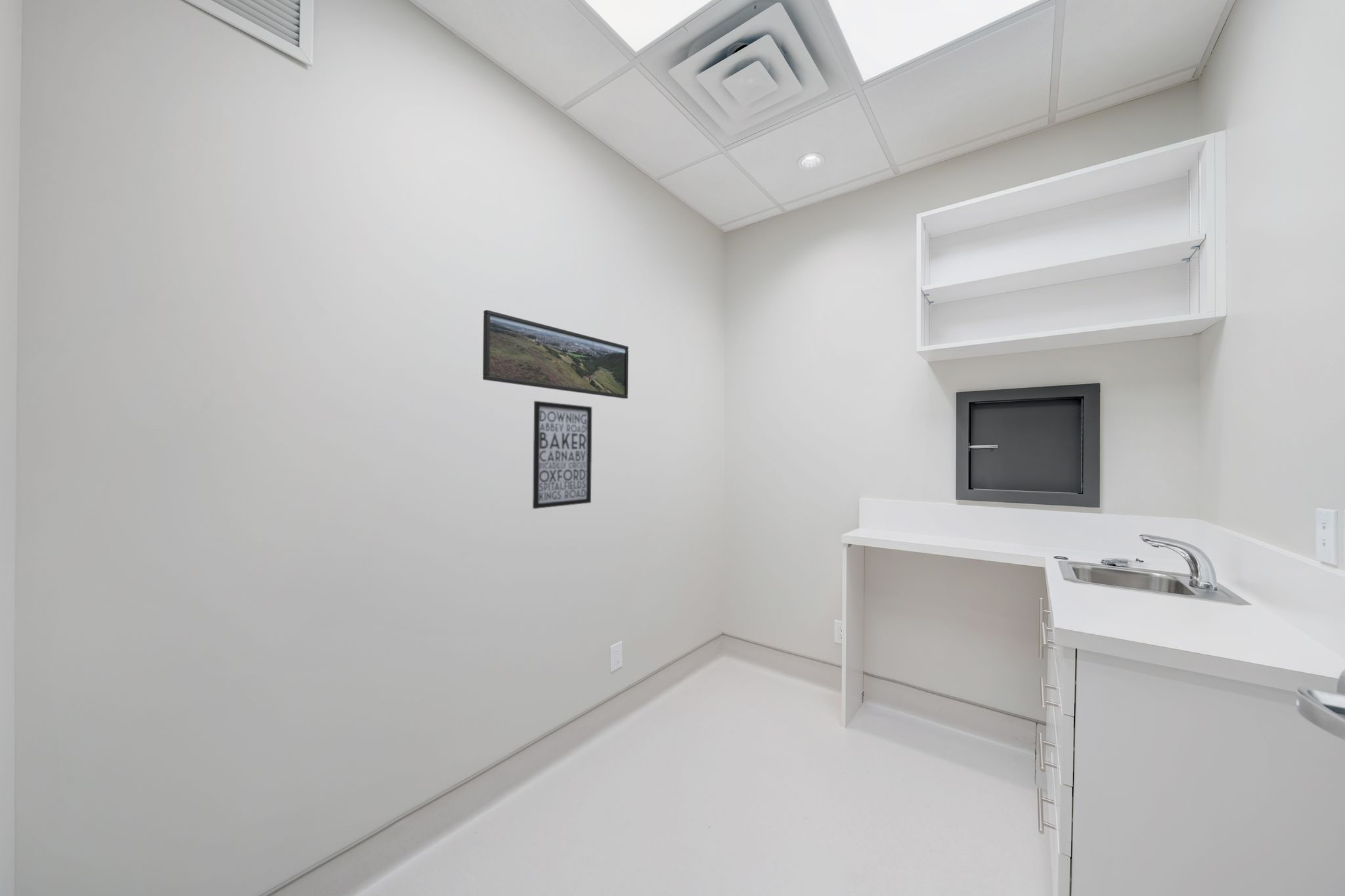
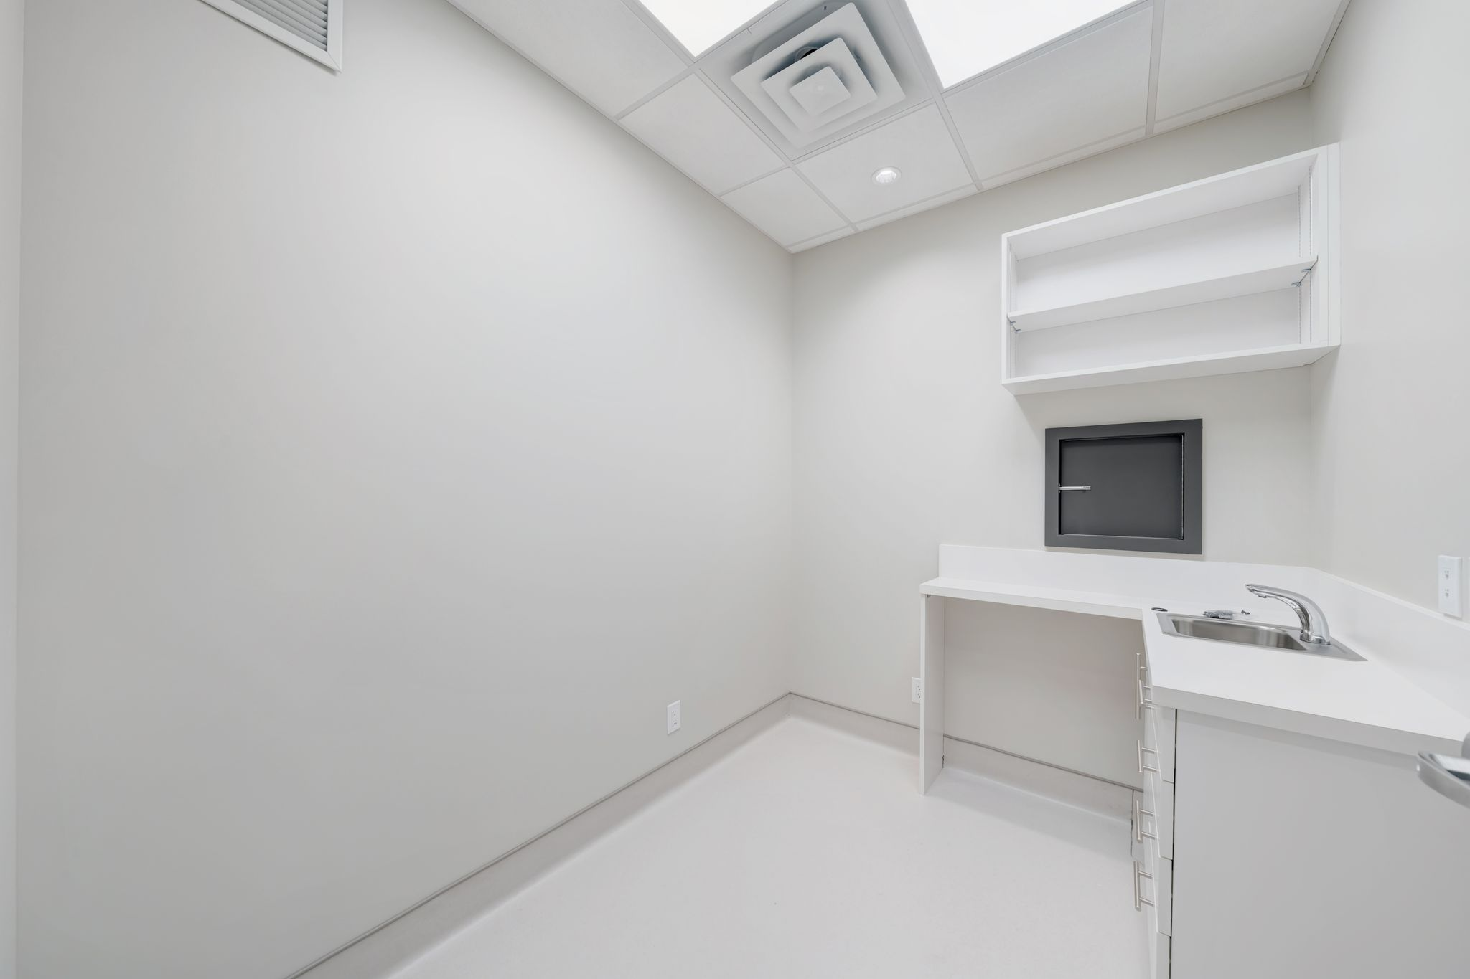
- wall art (563, 454)
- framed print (565, 360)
